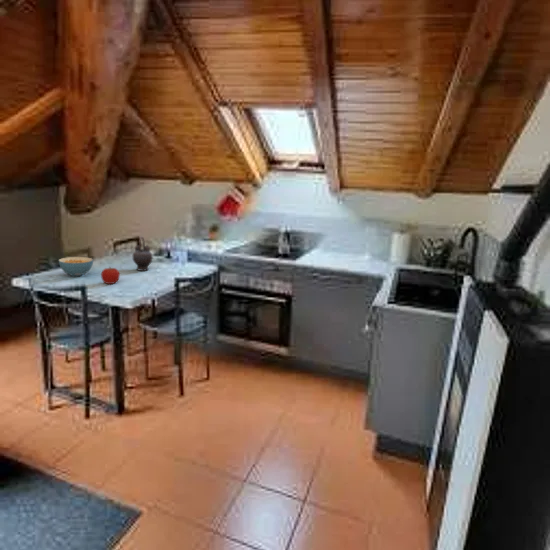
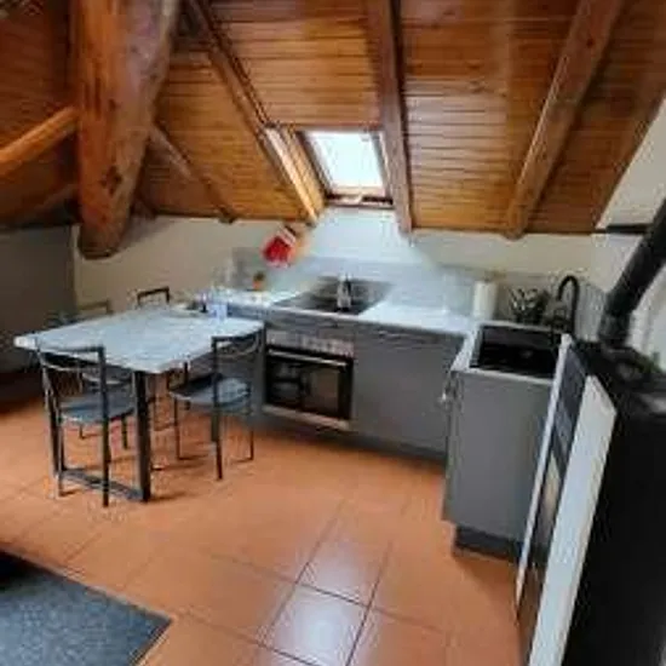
- teapot (143, 253)
- cereal bowl (76, 267)
- apple (110, 274)
